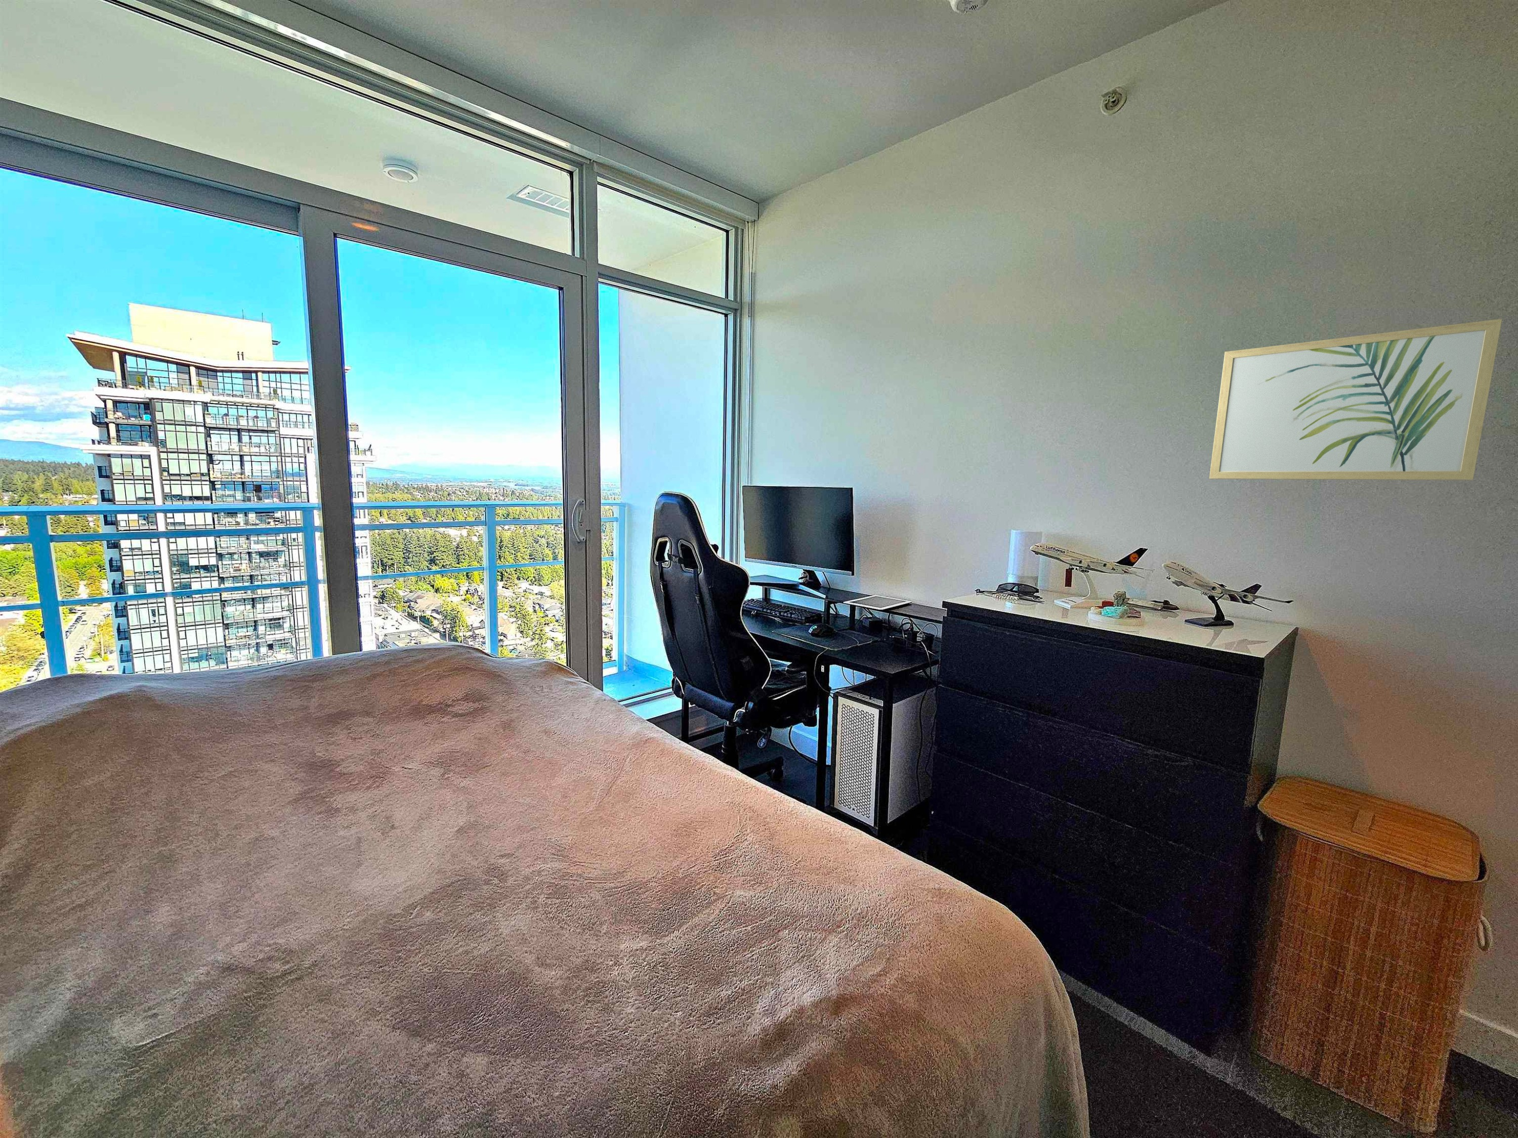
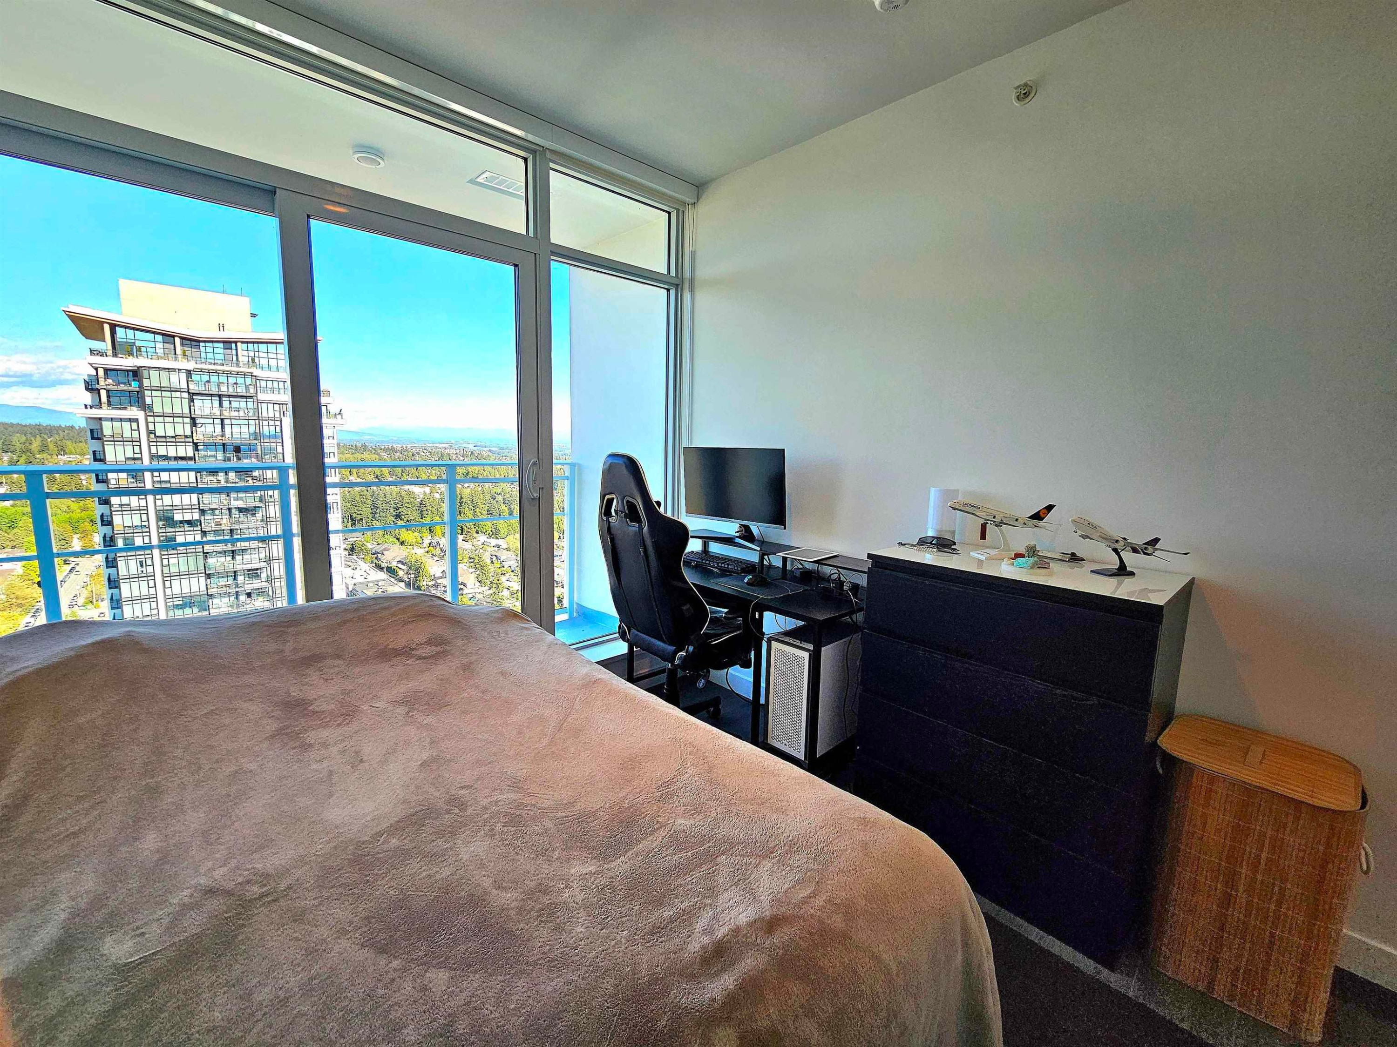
- wall art (1336, 410)
